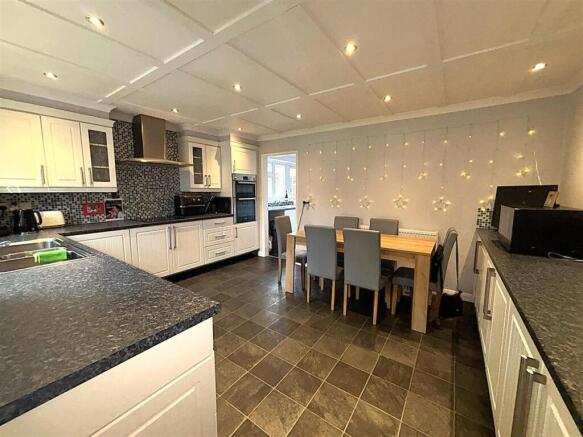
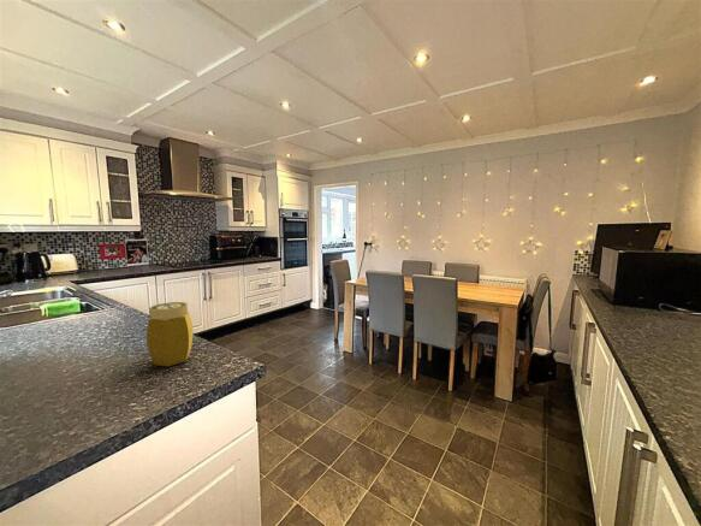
+ jar (171, 332)
